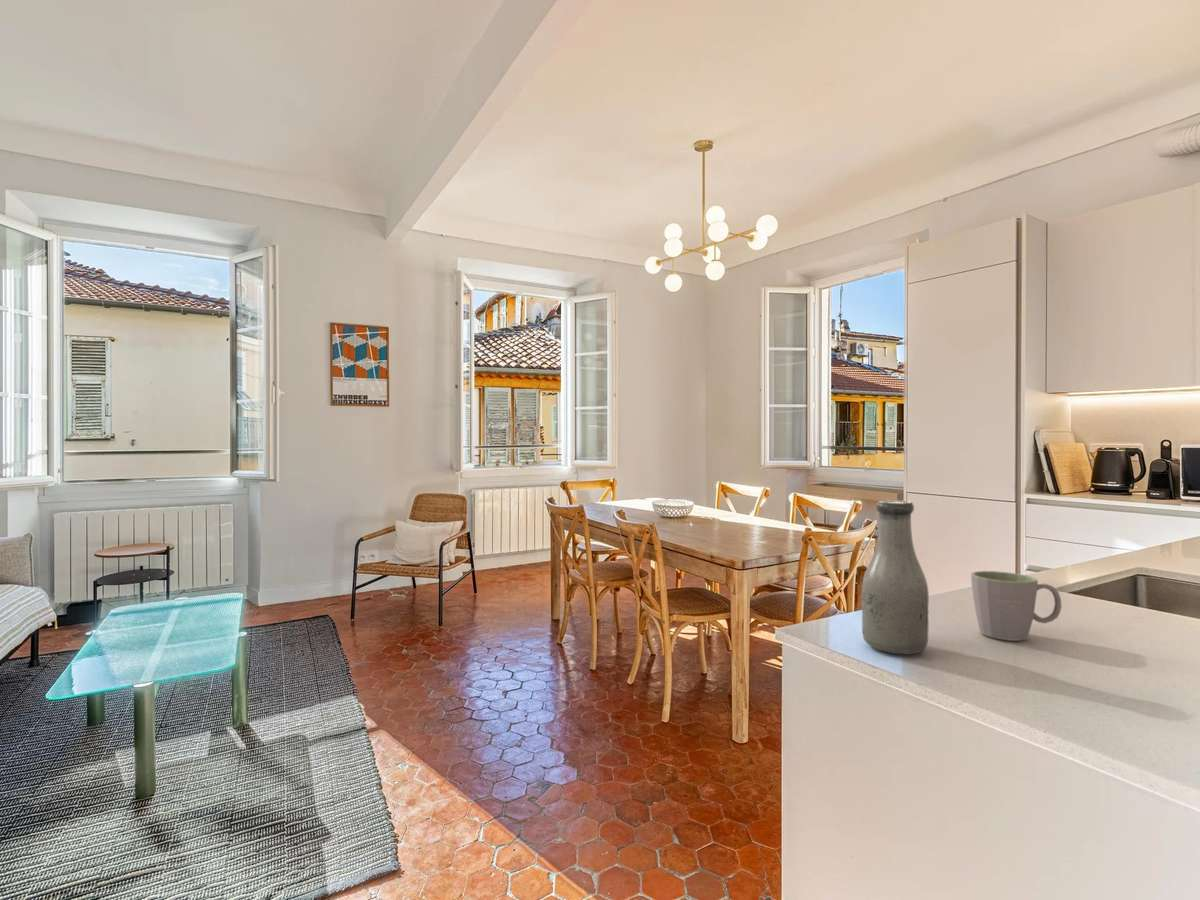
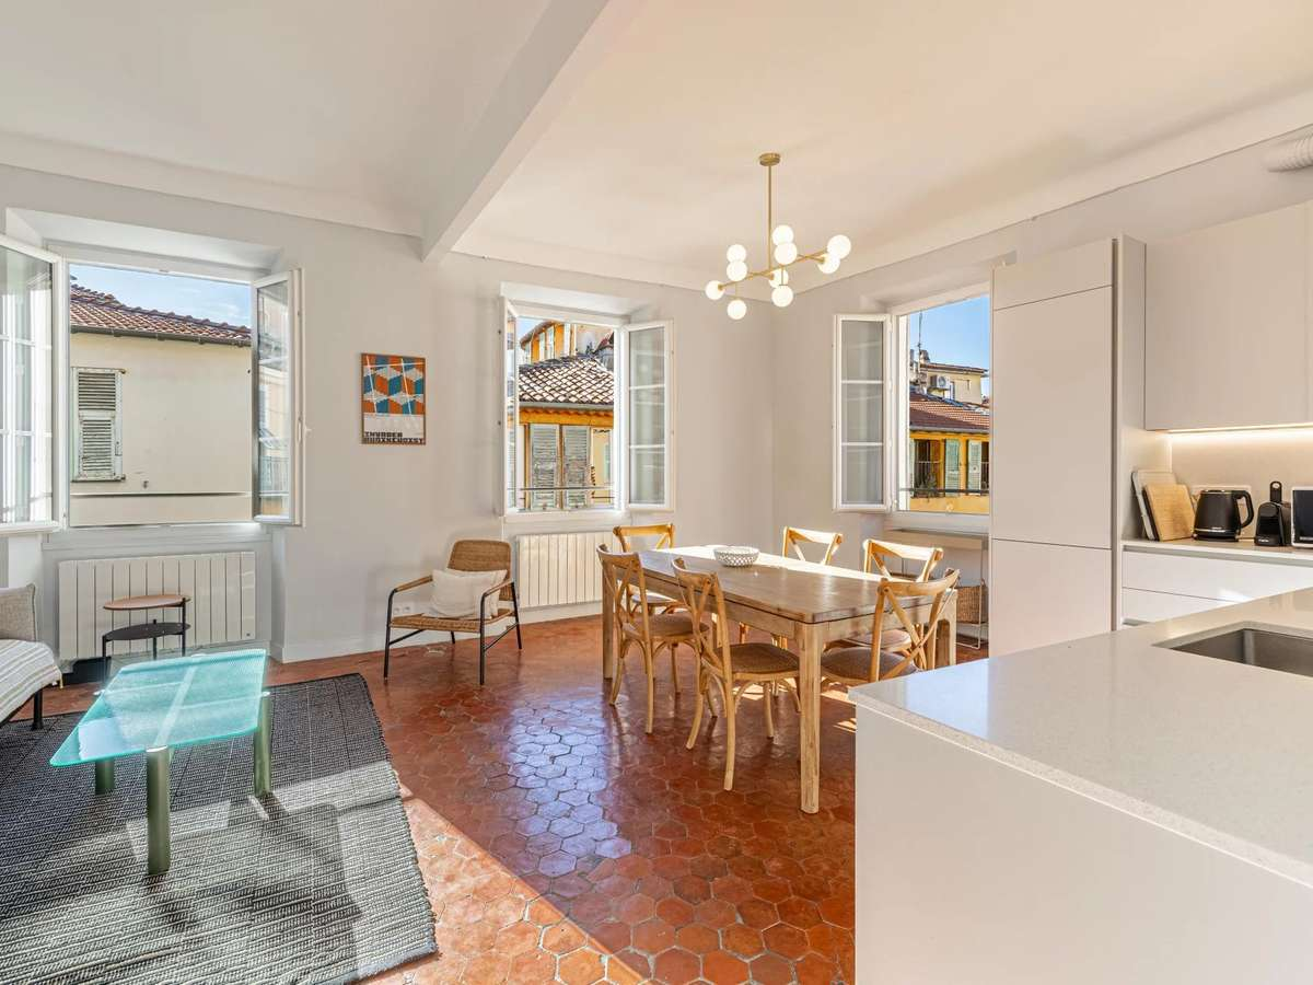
- mug (1015, 606)
- bottle (894, 573)
